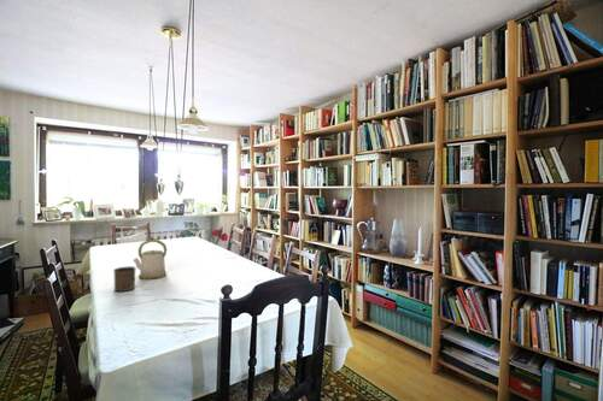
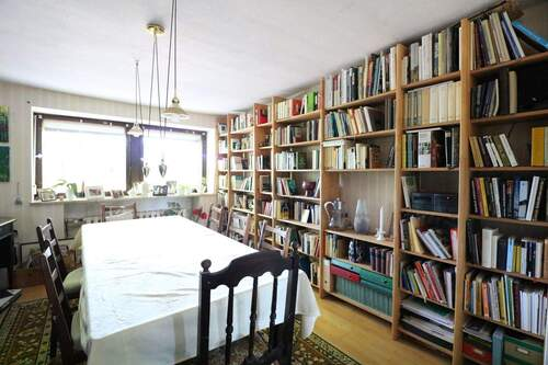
- kettle (150, 256)
- cup (124, 278)
